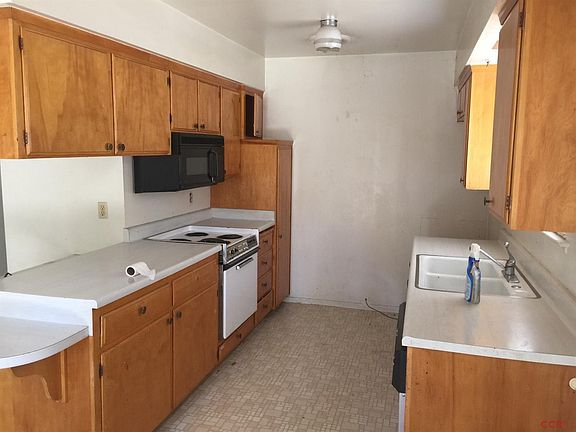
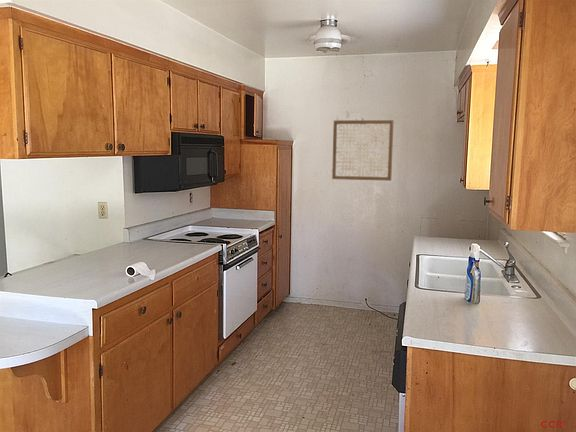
+ wall art (362, 148)
